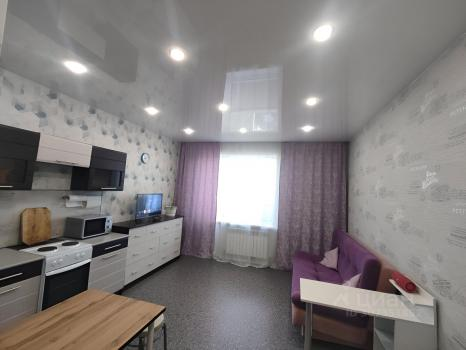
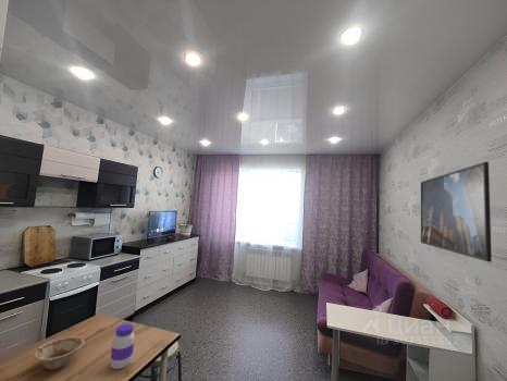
+ dish (59, 354)
+ jar (123, 344)
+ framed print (446, 211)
